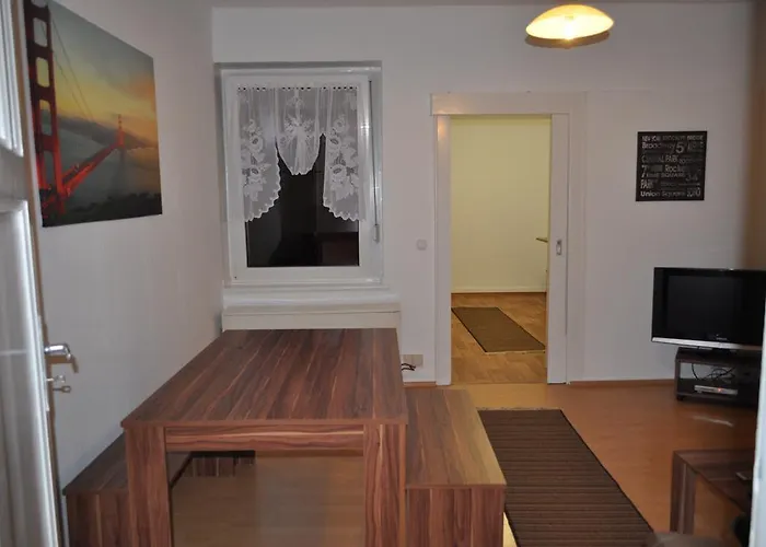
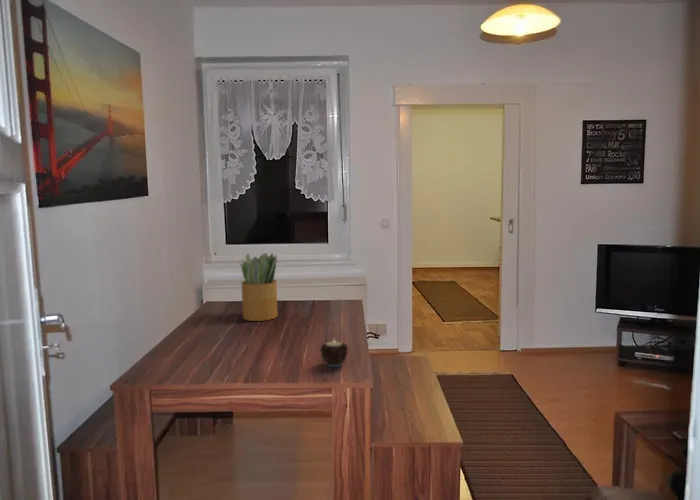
+ potted plant (260, 284)
+ candle (334, 351)
